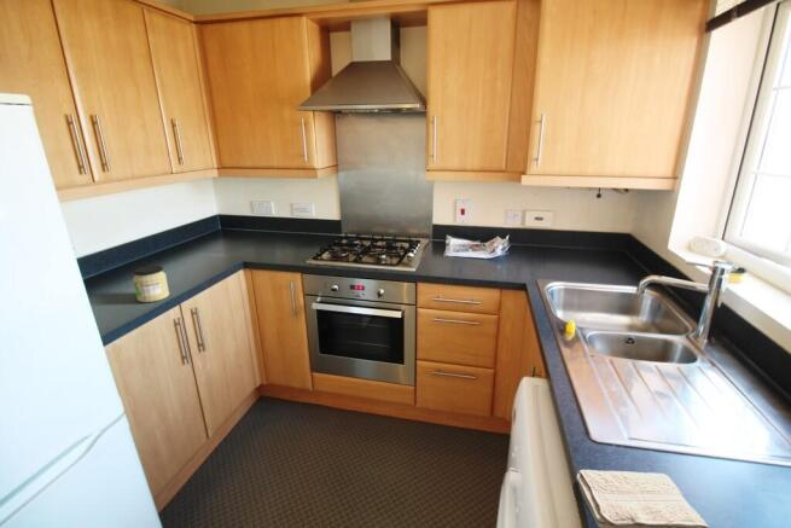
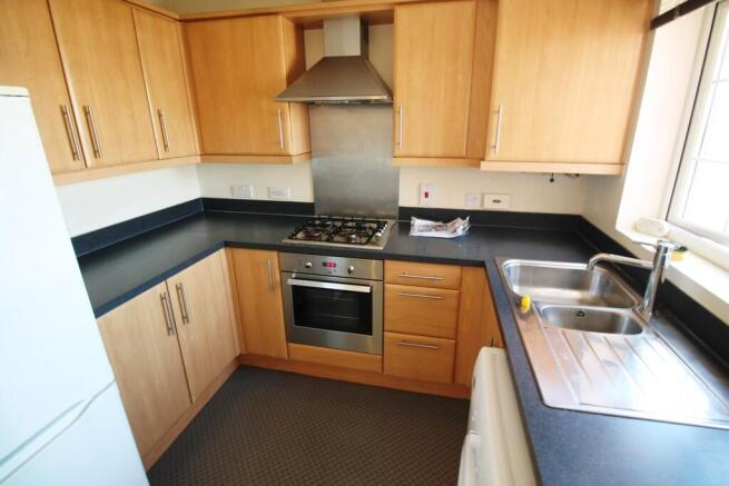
- jar (151, 283)
- washcloth (635, 499)
